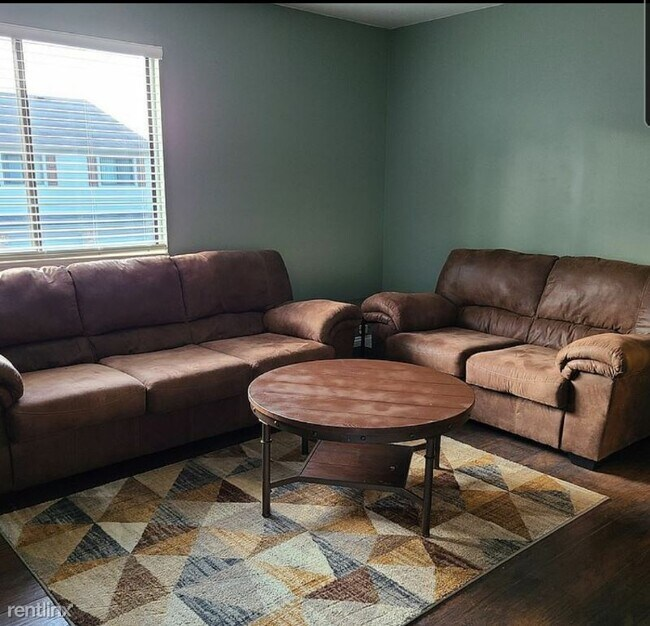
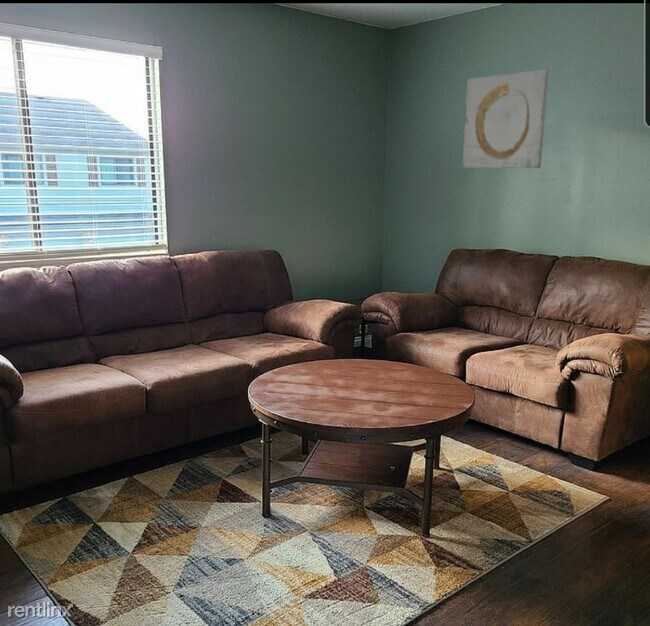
+ wall art (502, 121)
